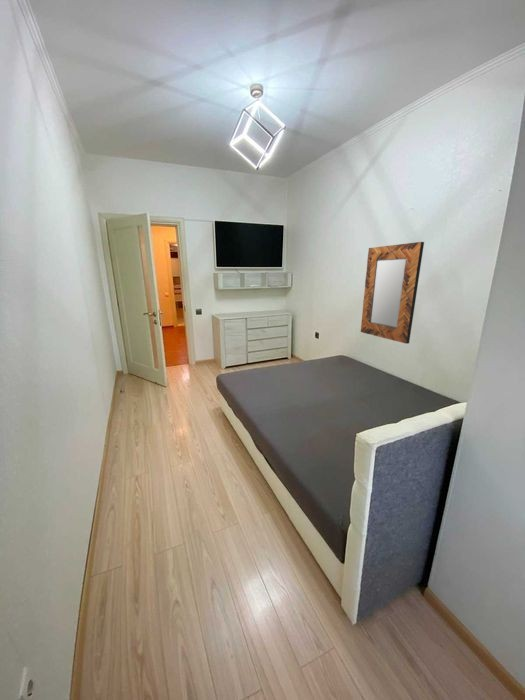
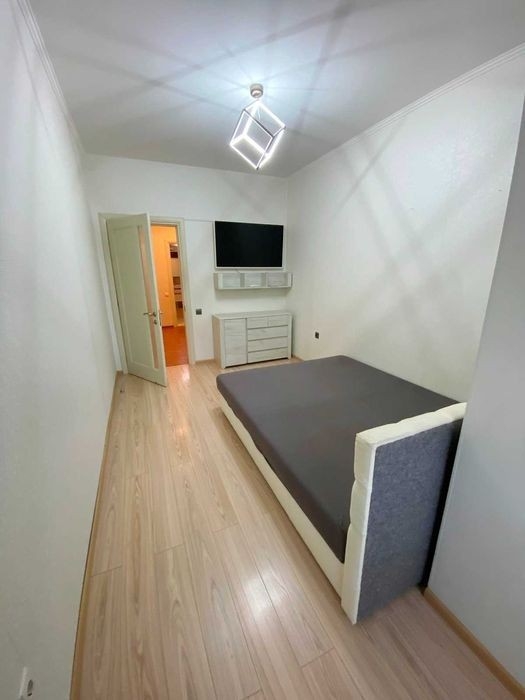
- home mirror (387, 293)
